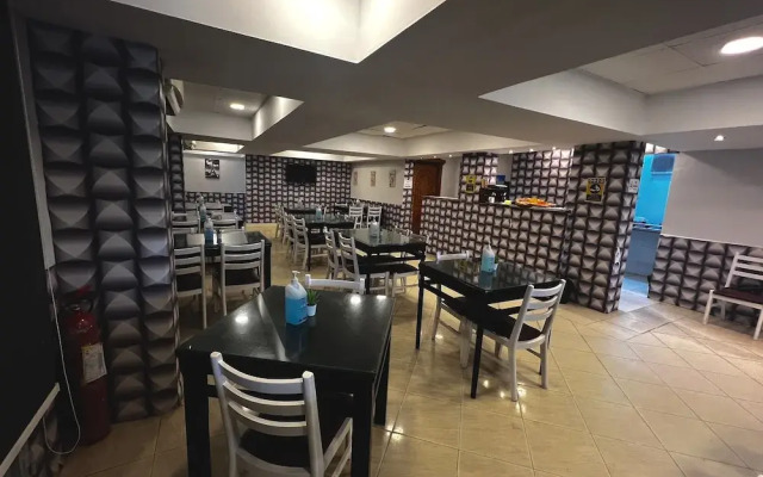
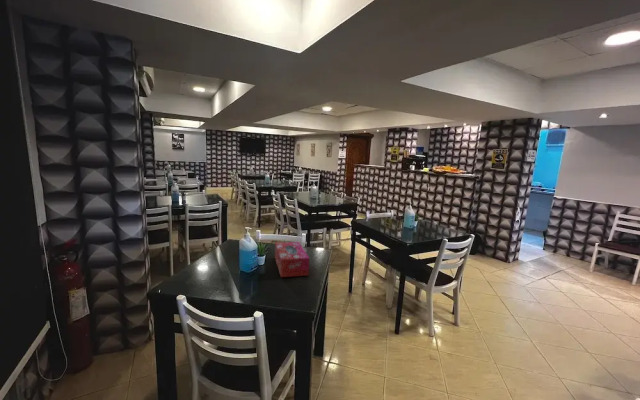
+ tissue box (290, 257)
